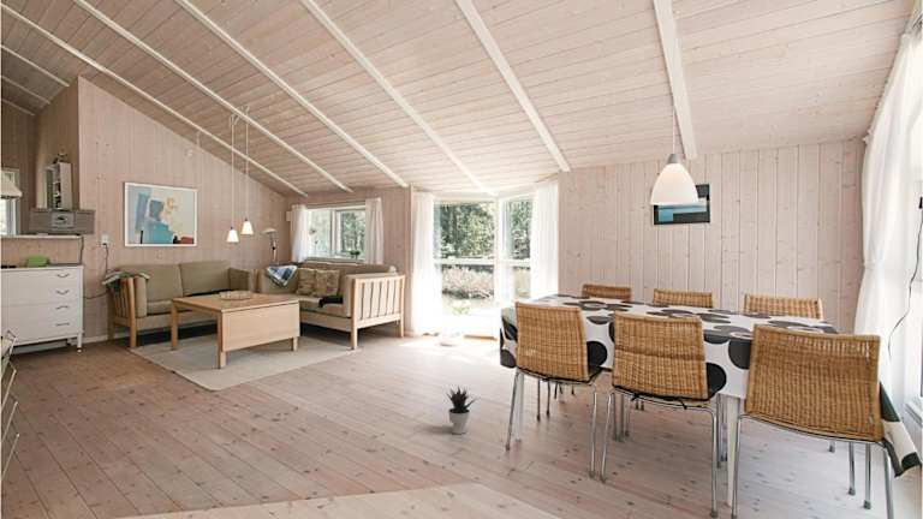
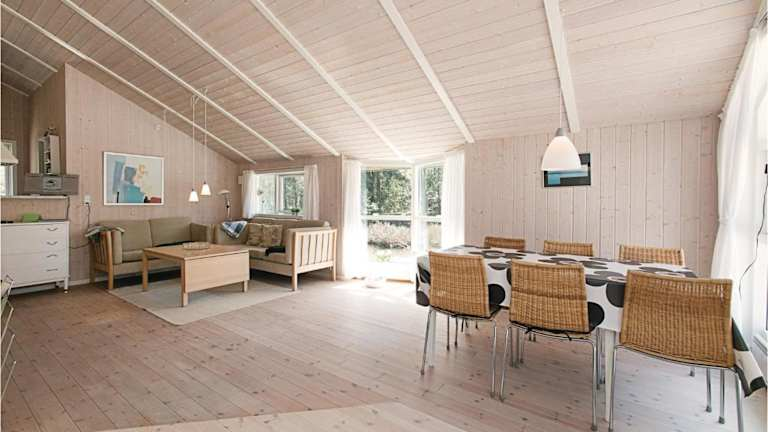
- potted plant (457, 407)
